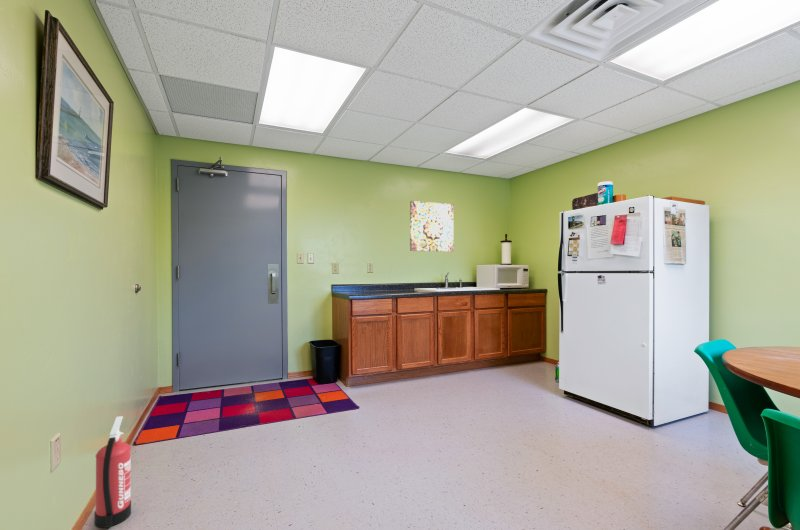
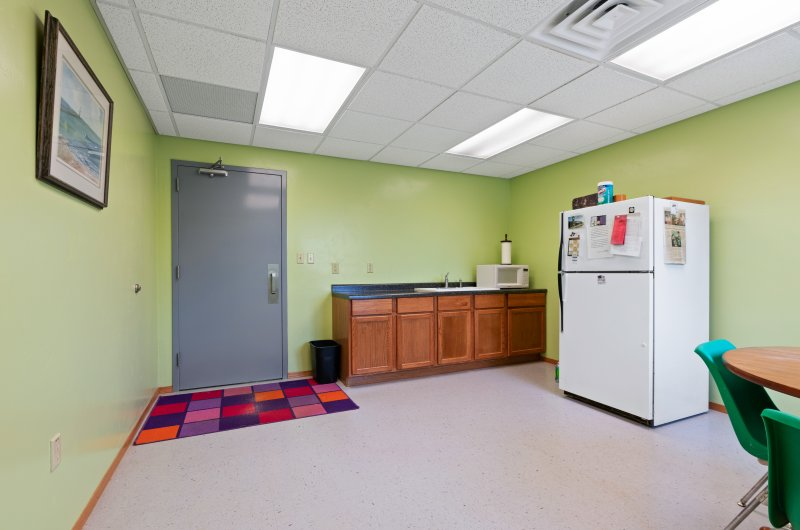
- fire extinguisher (112, 472)
- wall art (432, 226)
